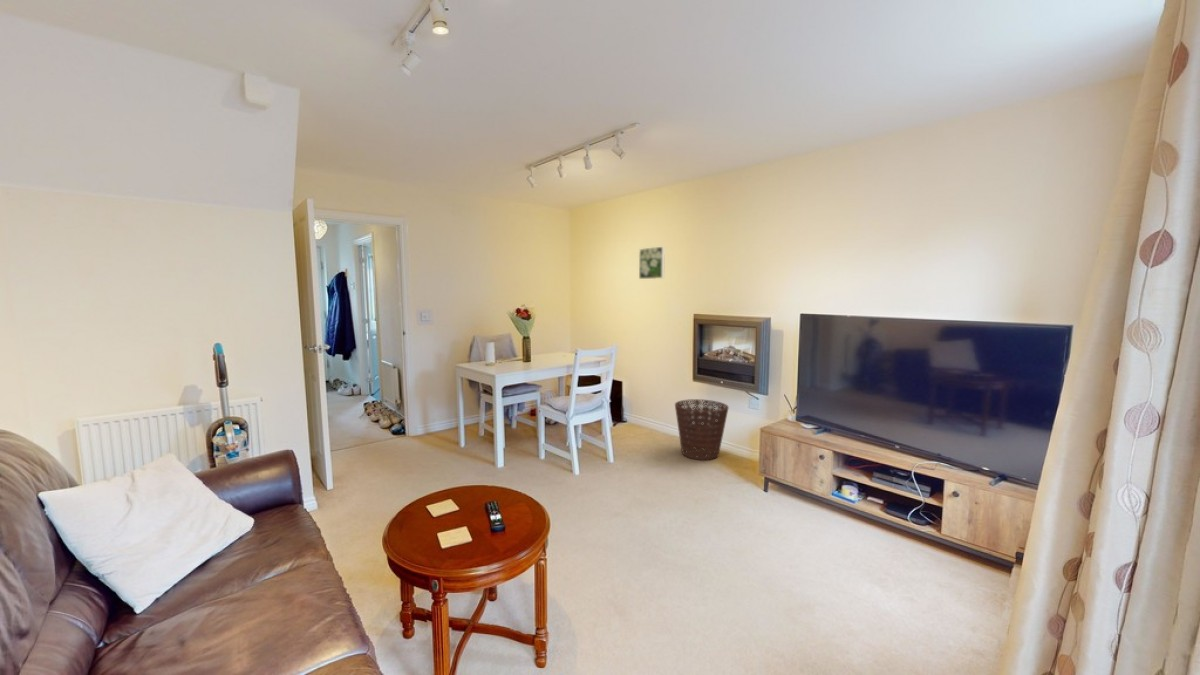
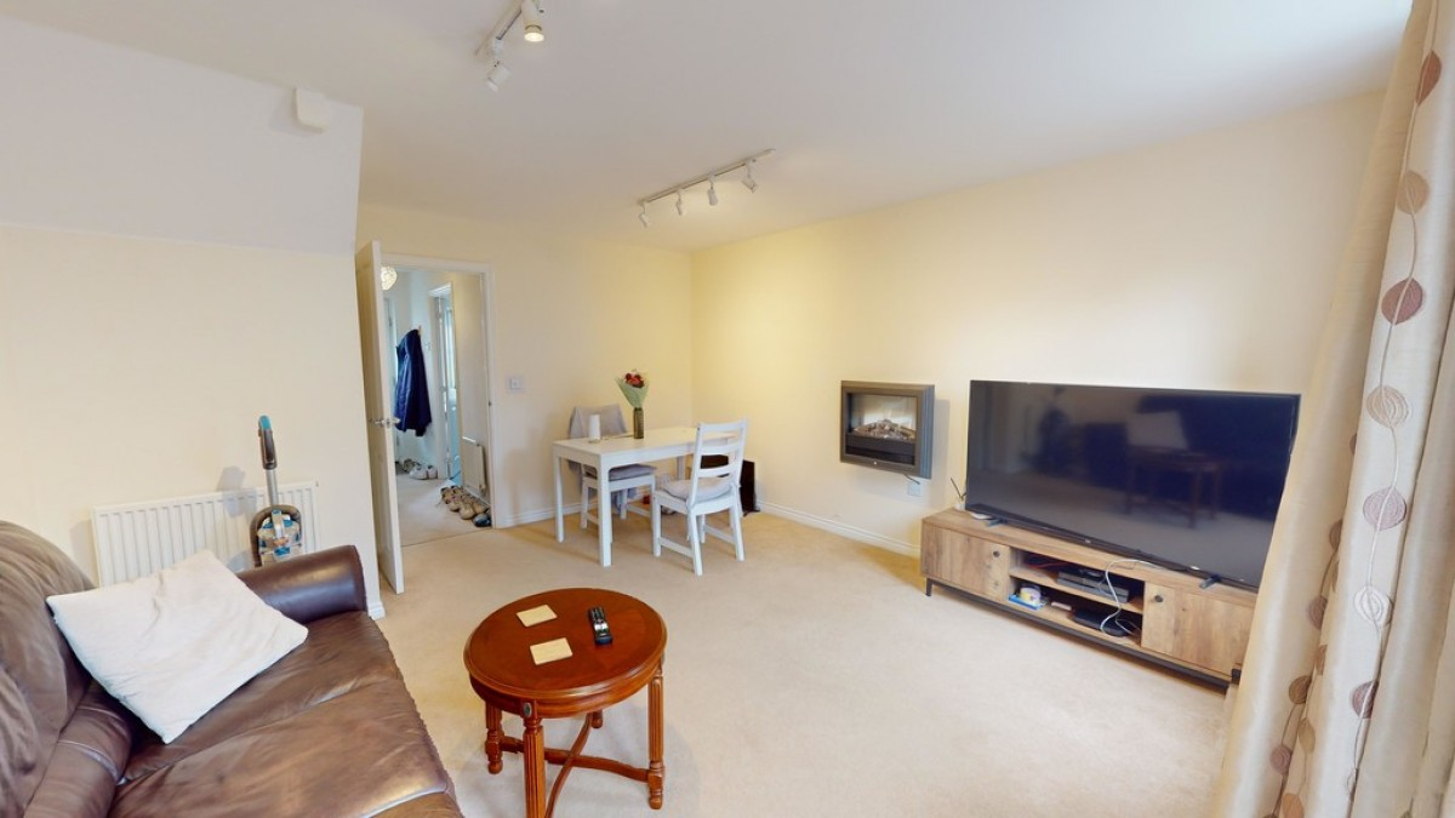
- basket (700, 429)
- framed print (651, 263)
